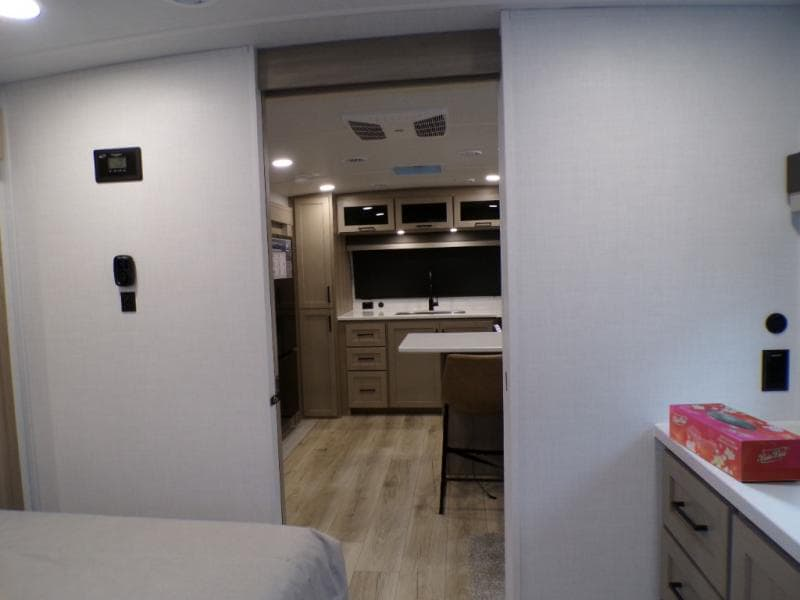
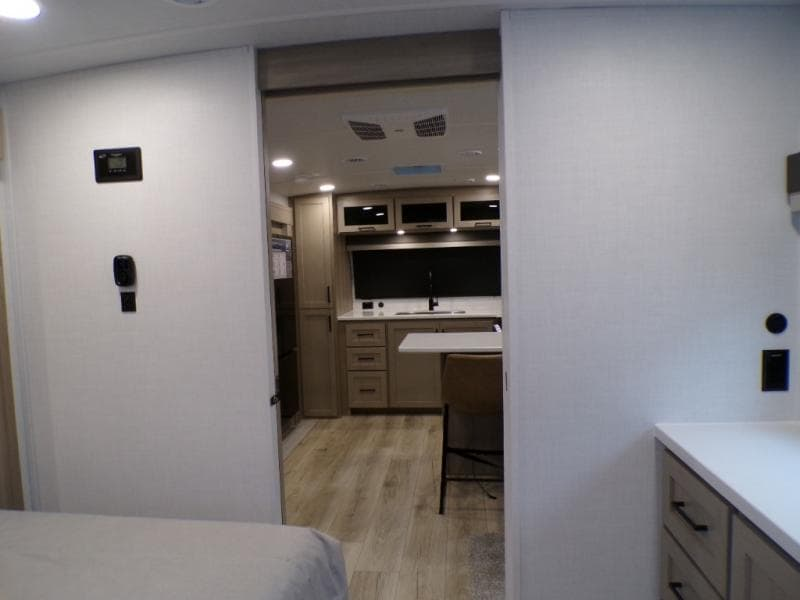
- tissue box (729, 437)
